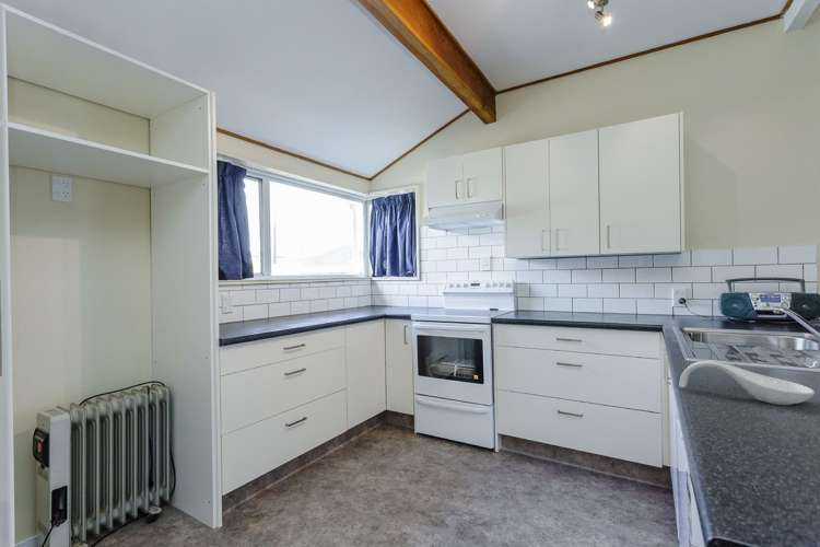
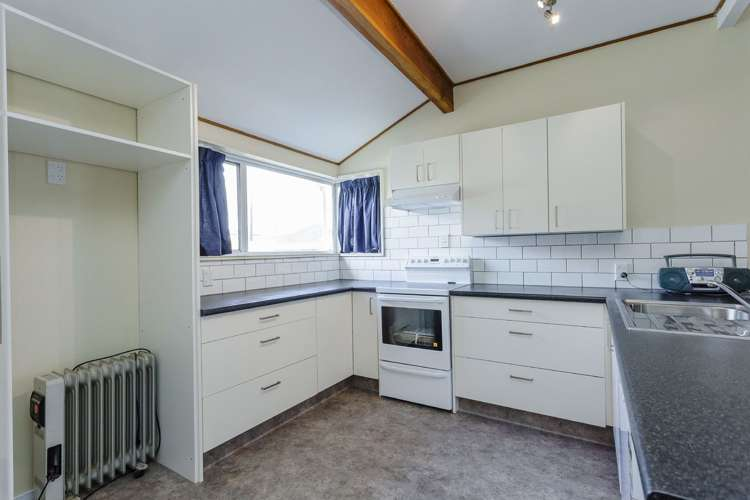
- spoon rest (741, 380)
